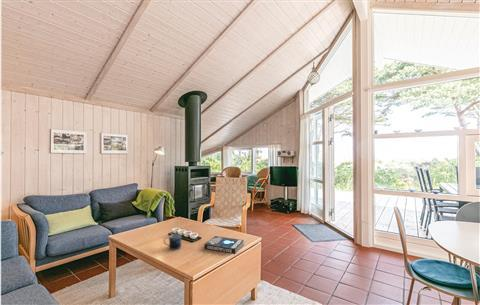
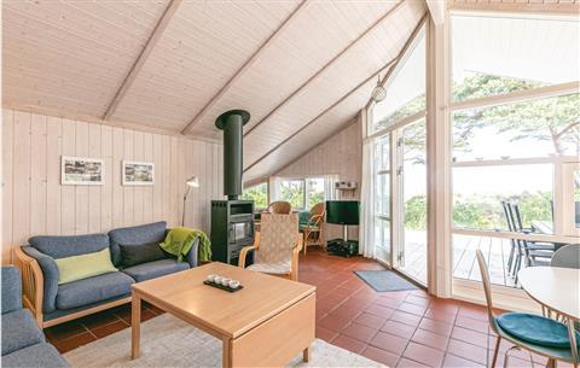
- mug (172, 242)
- book (224, 244)
